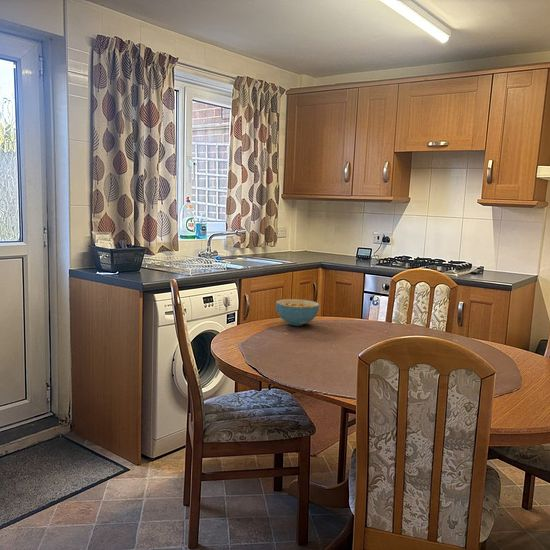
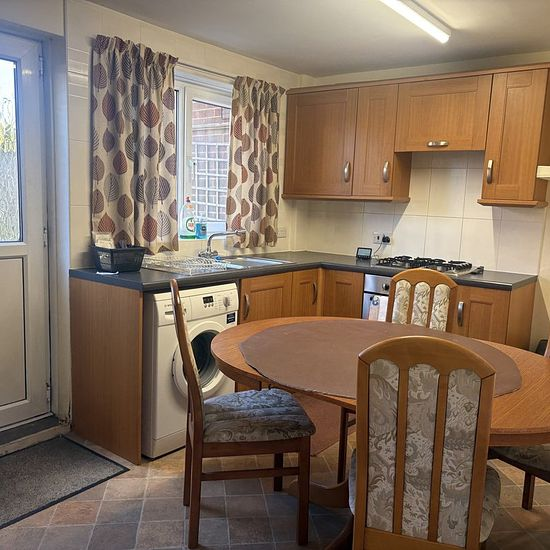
- cereal bowl (297, 313)
